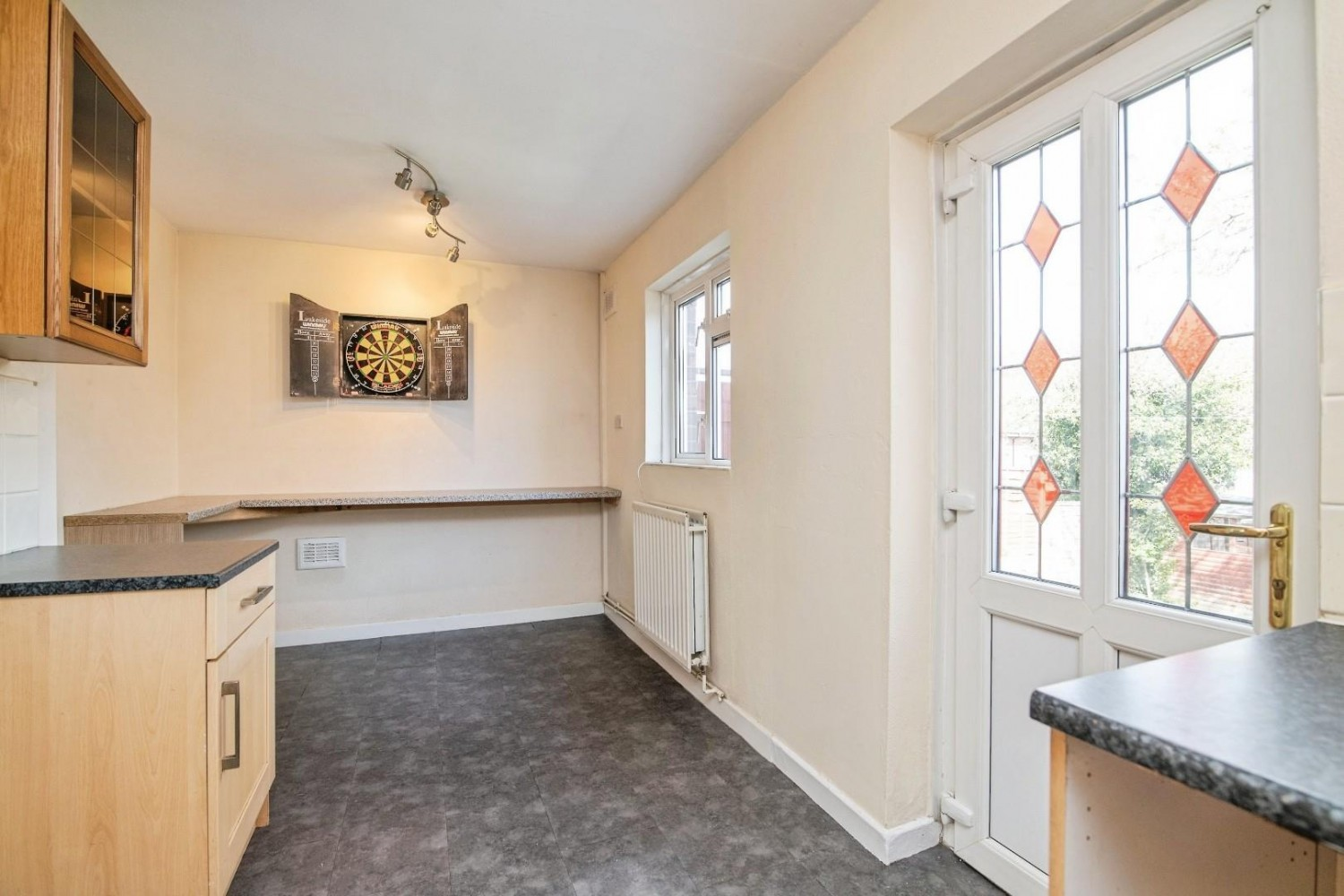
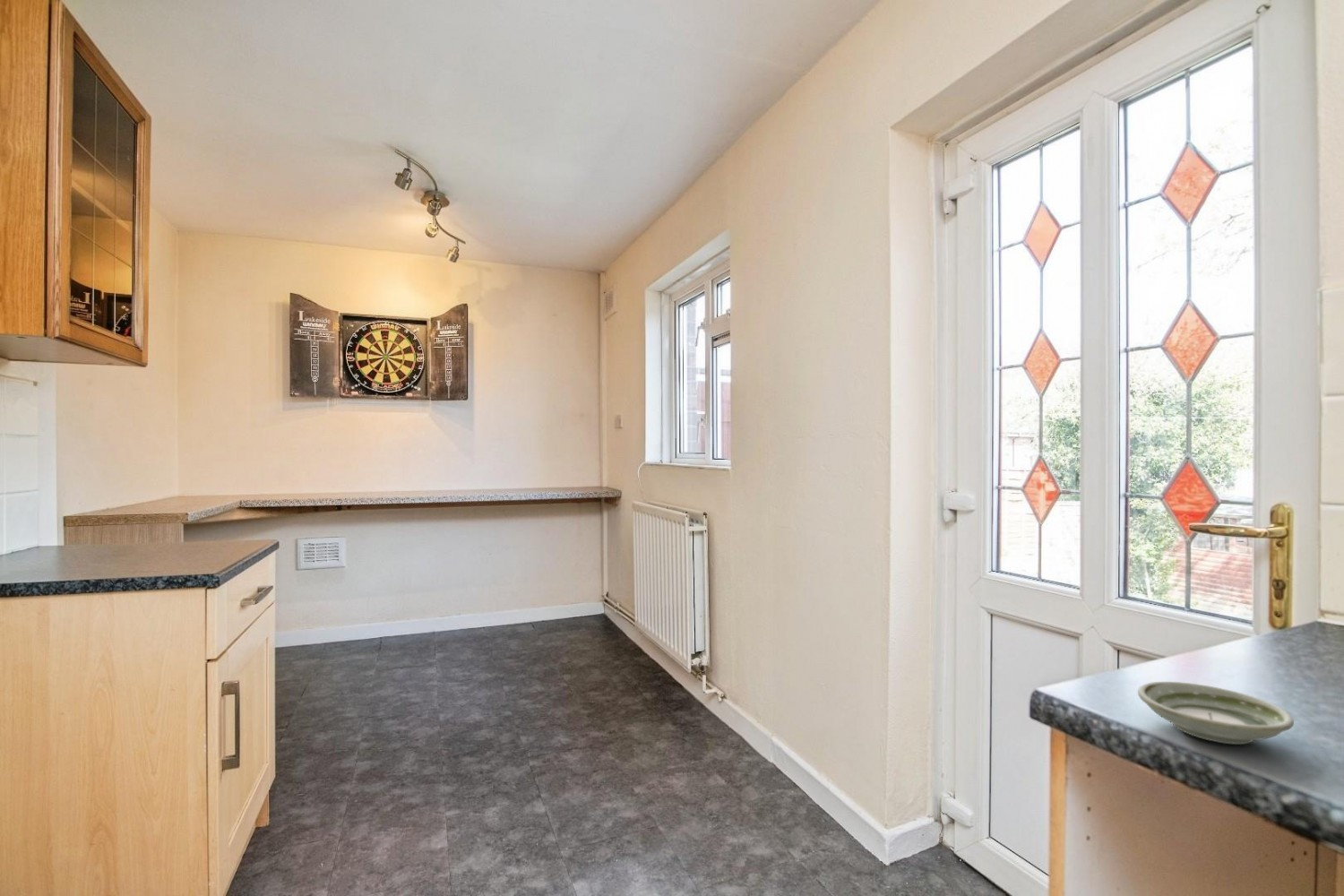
+ saucer (1210, 716)
